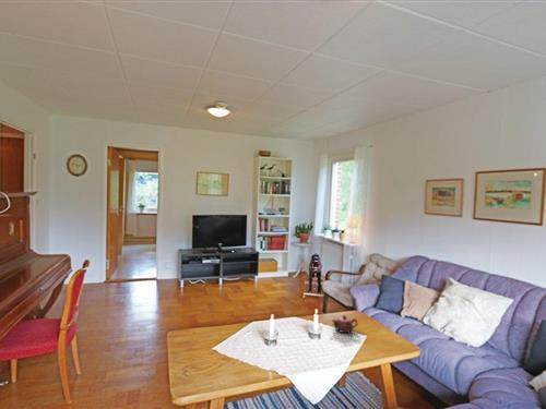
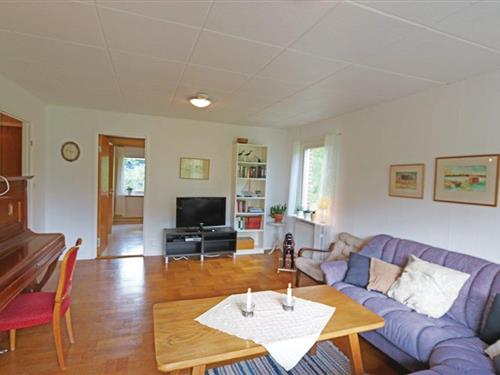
- teapot (344, 322)
